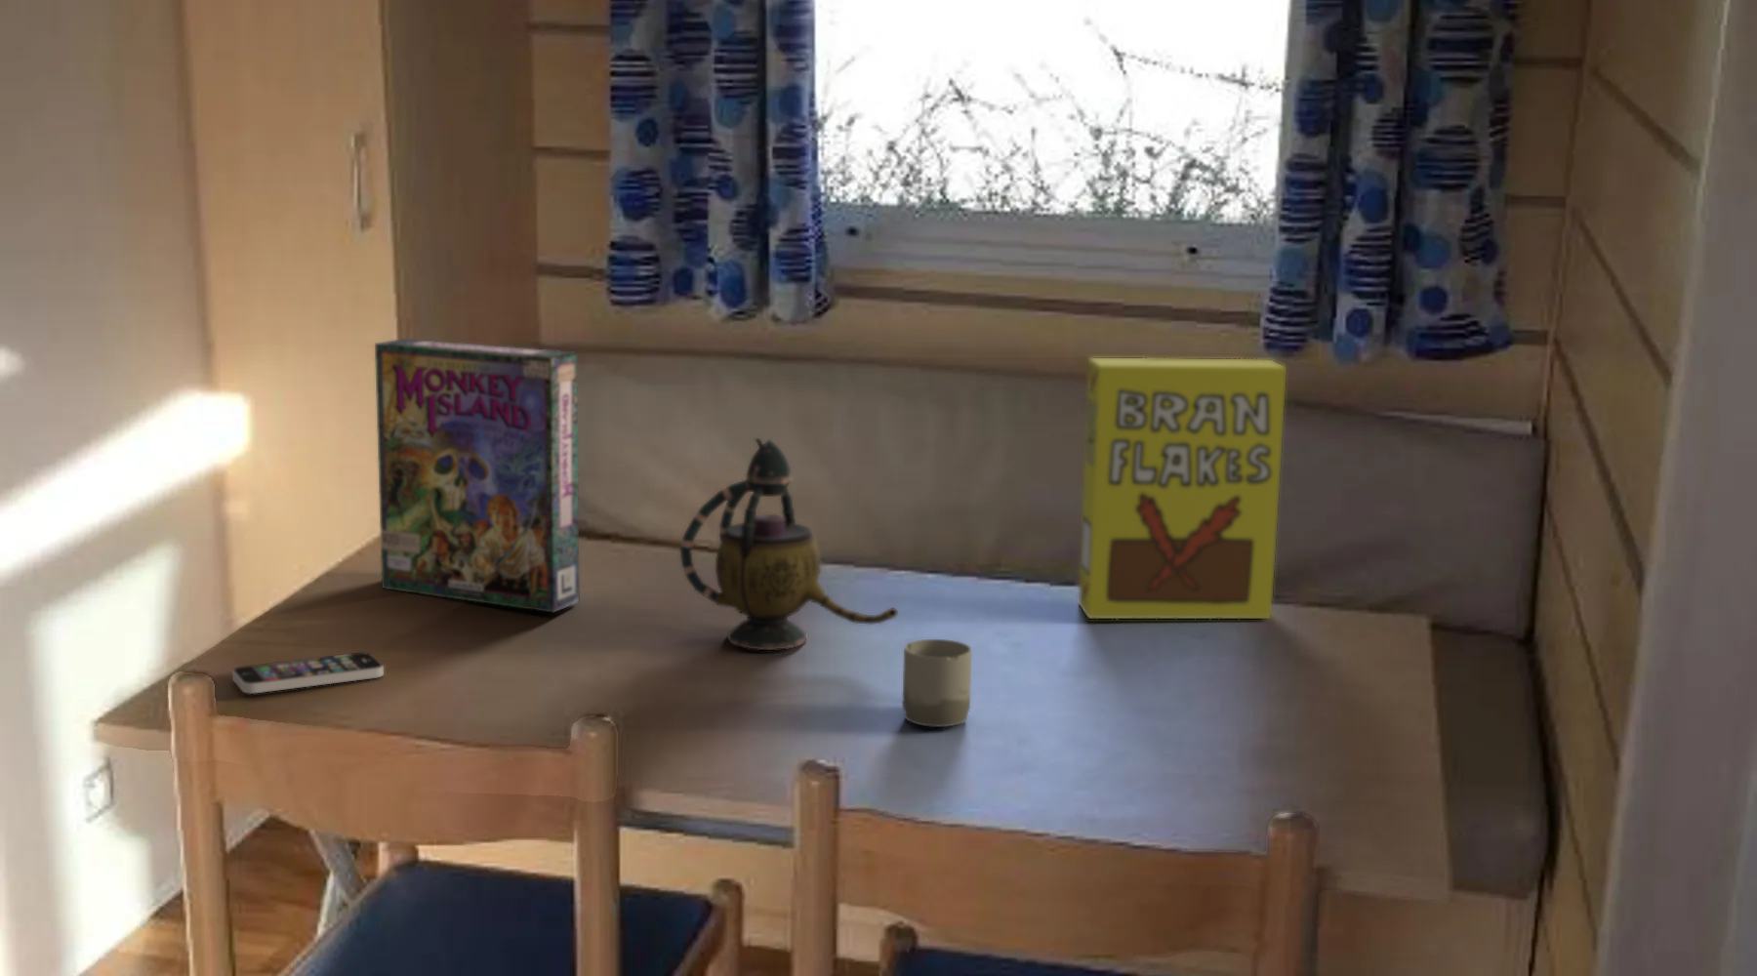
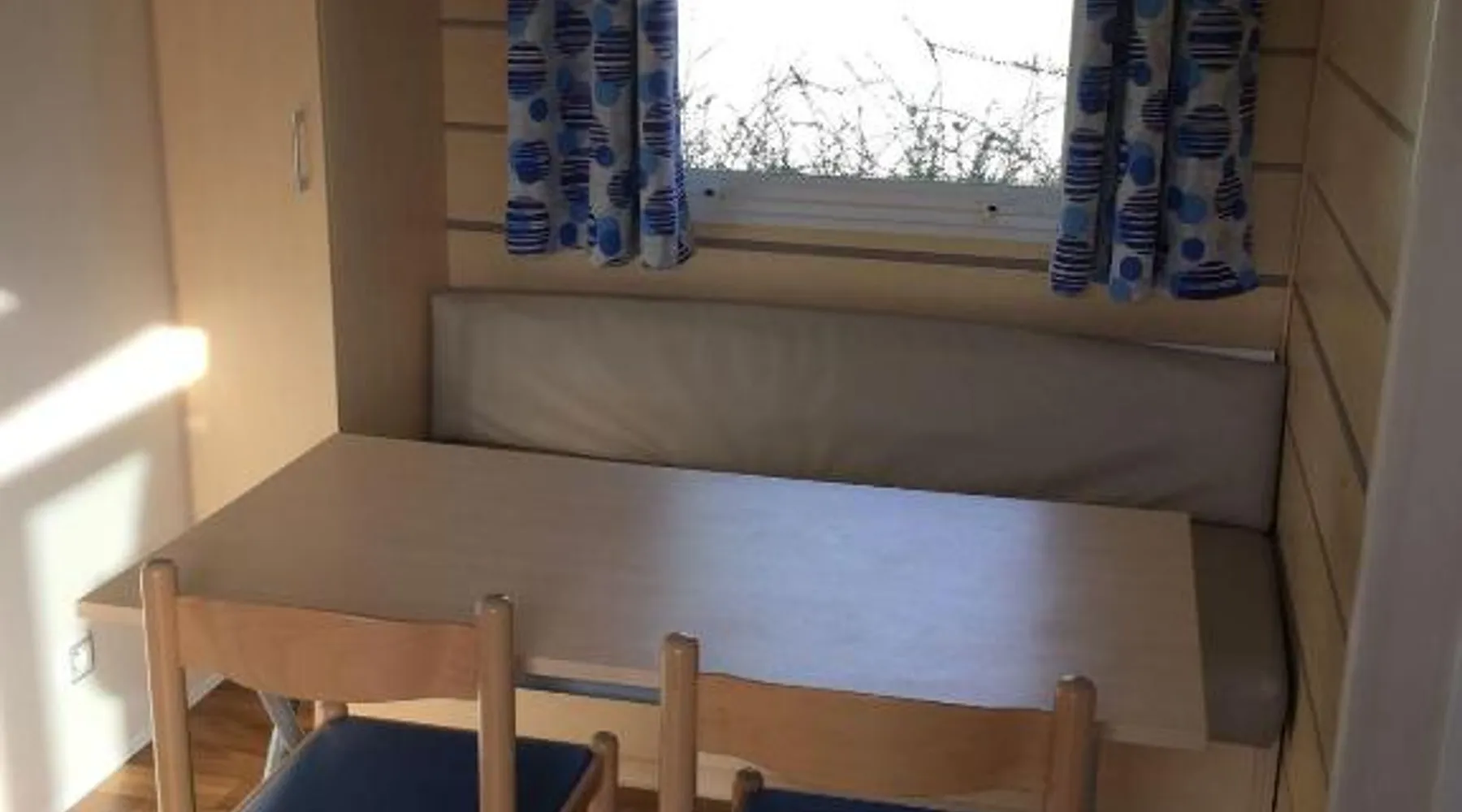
- smartphone (309, 672)
- cereal box (1180, 488)
- teapot (796, 543)
- cup (941, 678)
- game box (477, 472)
